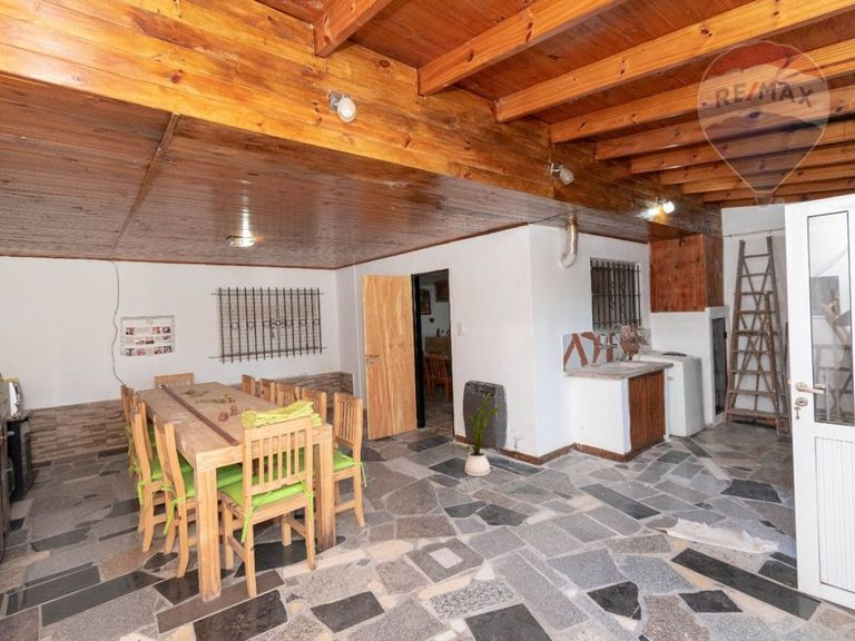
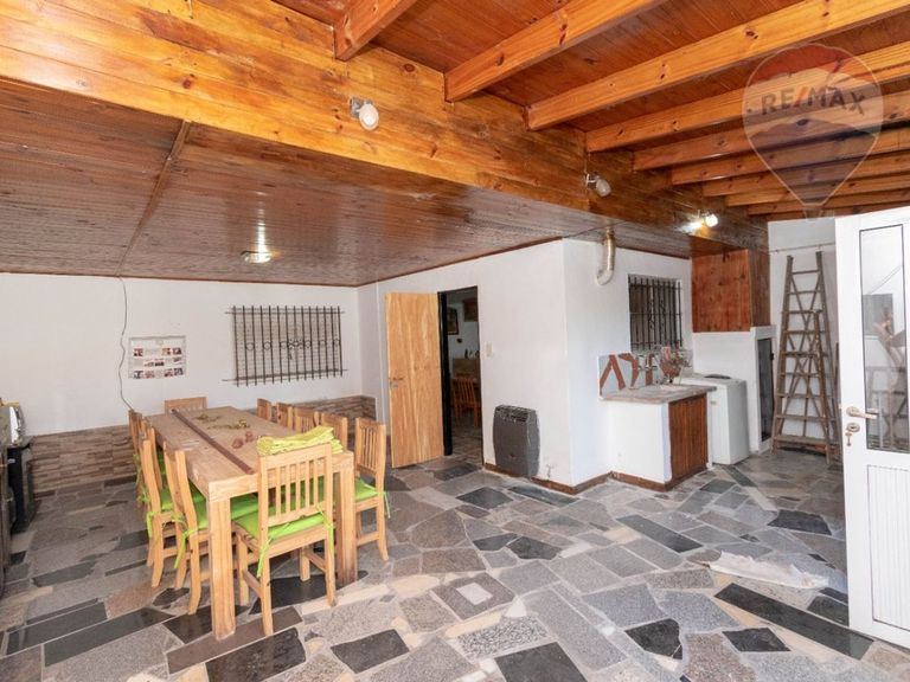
- house plant (479, 433)
